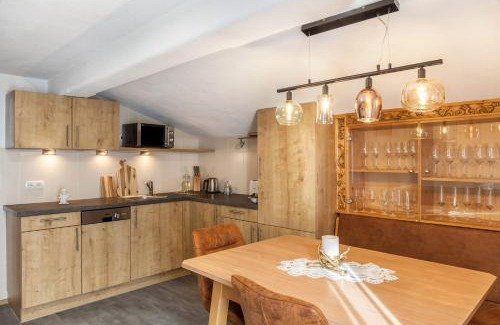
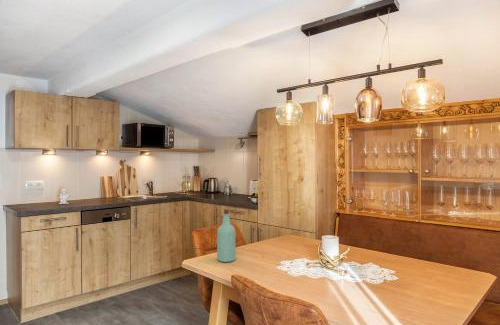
+ bottle (226, 234)
